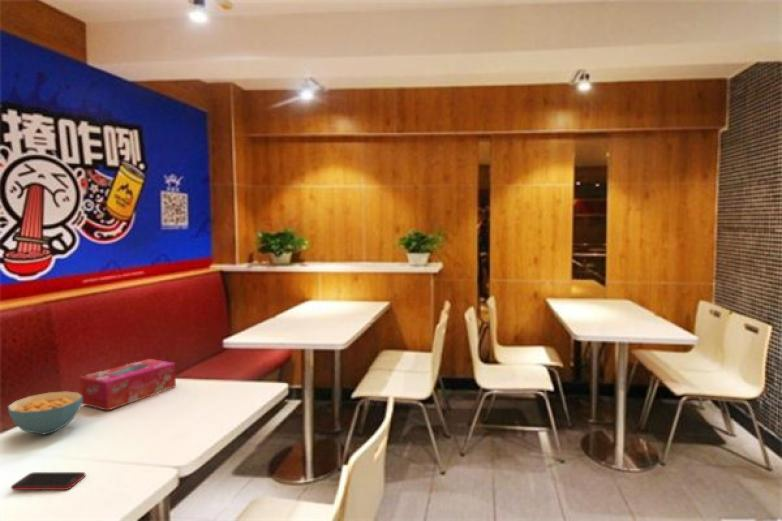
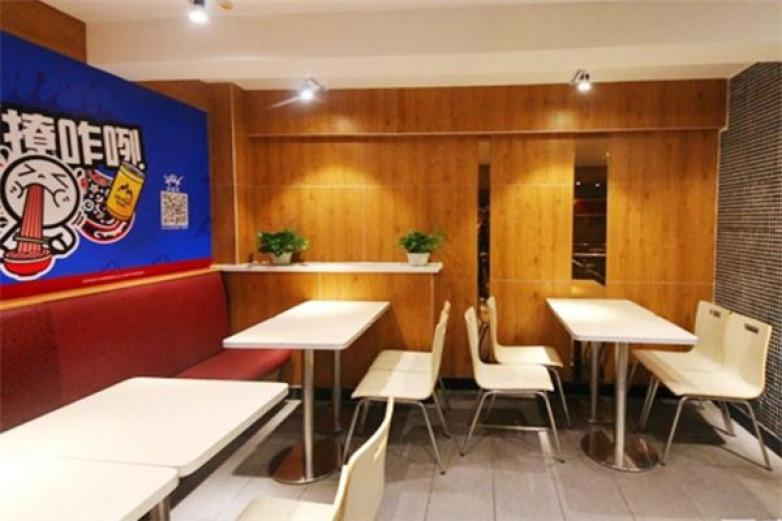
- cell phone (49, 481)
- tissue box (129, 382)
- cereal bowl (46, 416)
